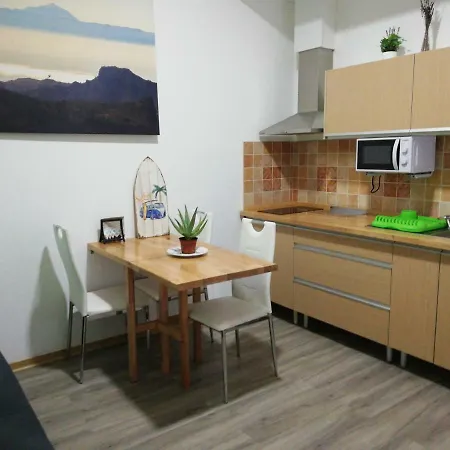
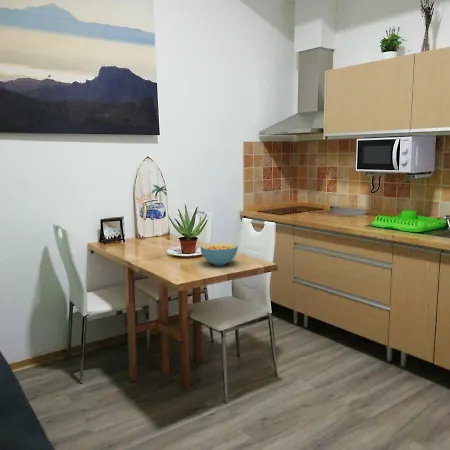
+ cereal bowl (219, 255)
